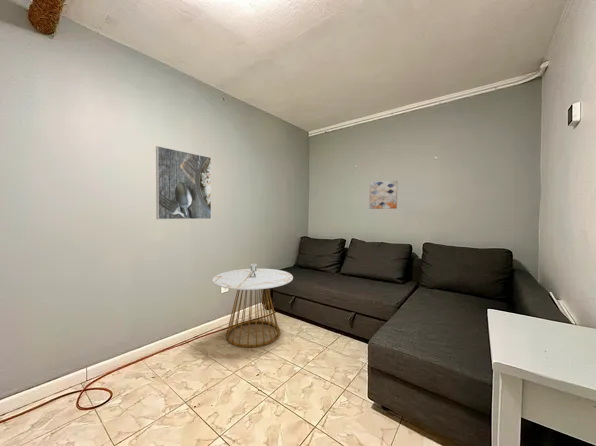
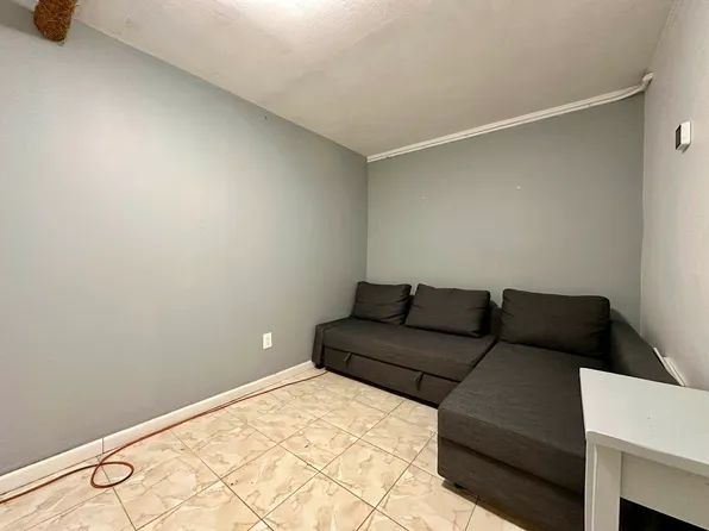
- wall art (383, 195)
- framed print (185, 185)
- side table (255, 299)
